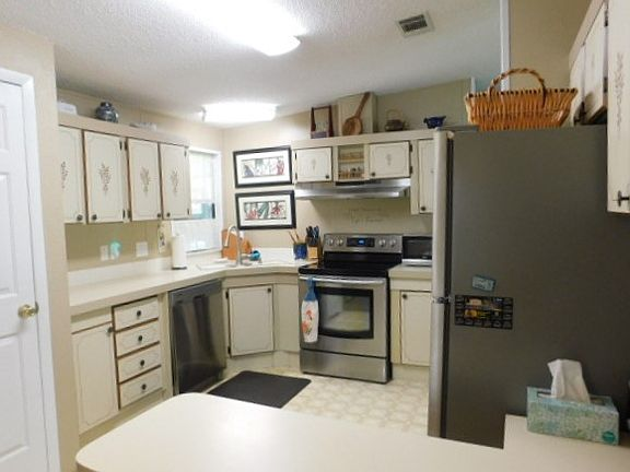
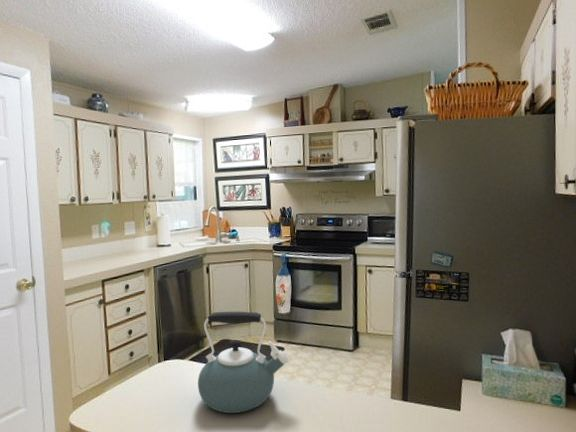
+ kettle (243, 355)
